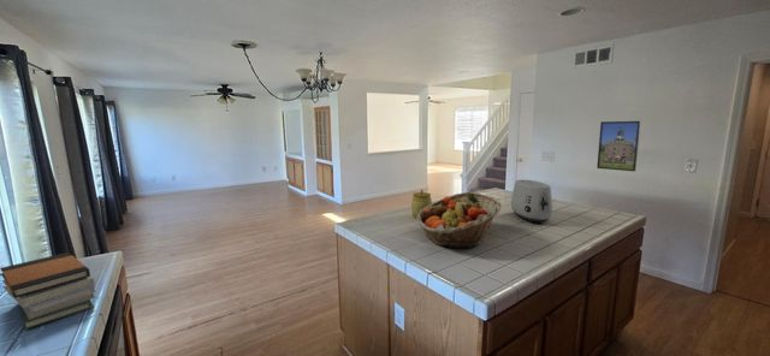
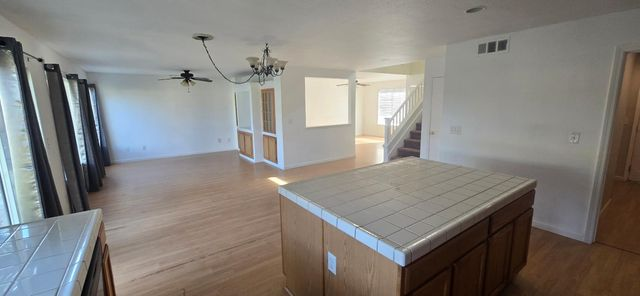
- book stack (49, 286)
- toaster (531, 201)
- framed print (617, 146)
- fruit basket (456, 216)
- jar (421, 202)
